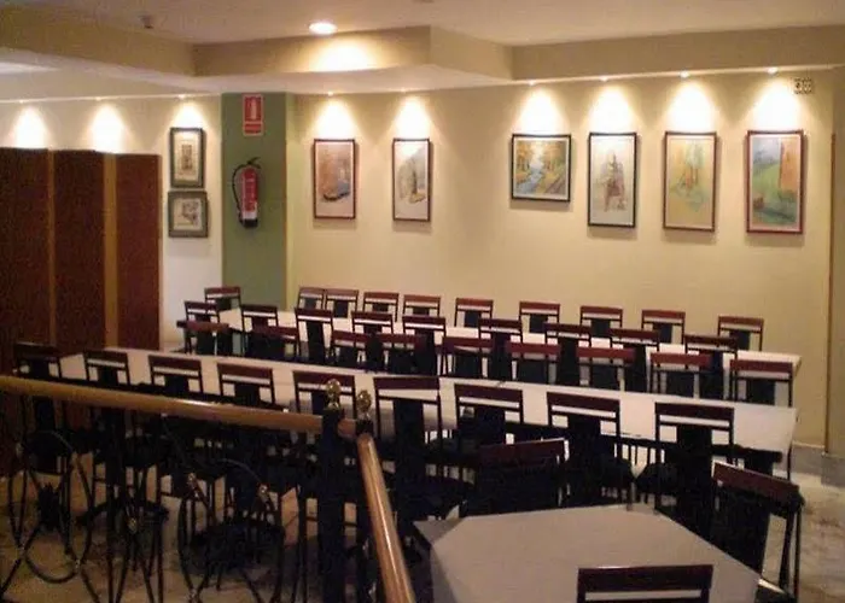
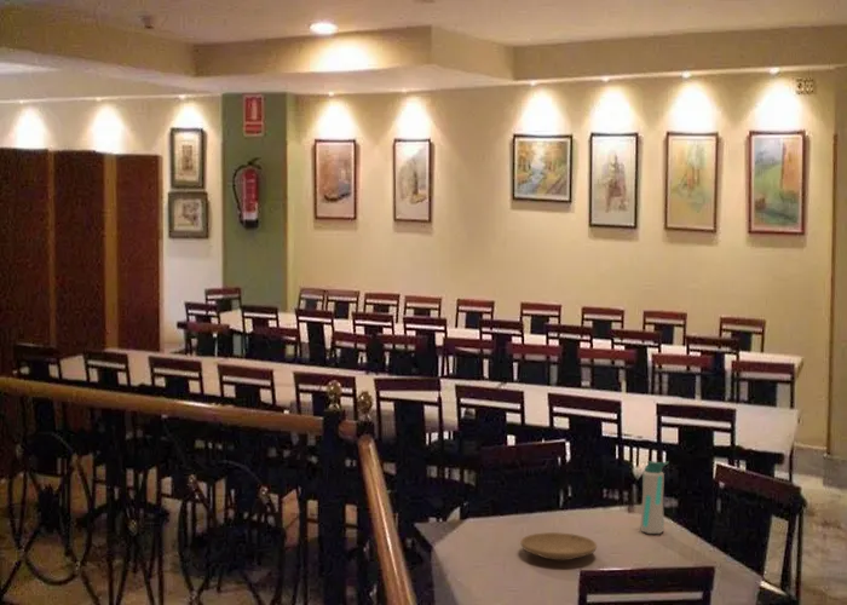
+ plate (558, 548)
+ water bottle (655, 496)
